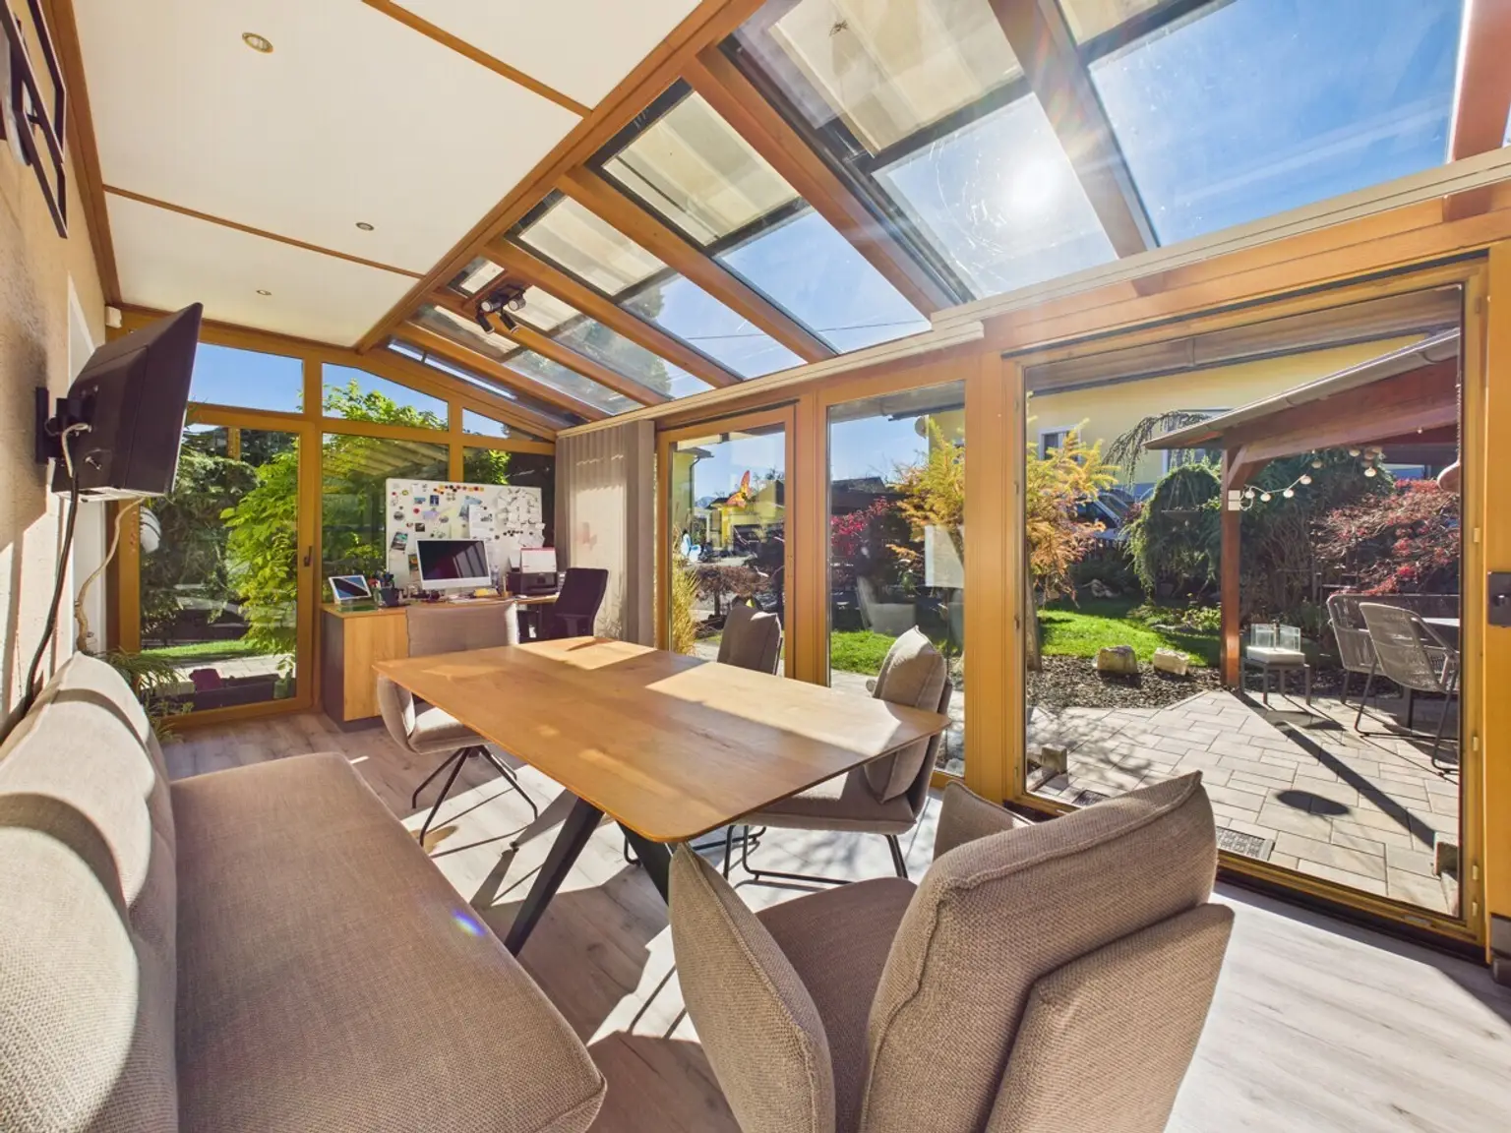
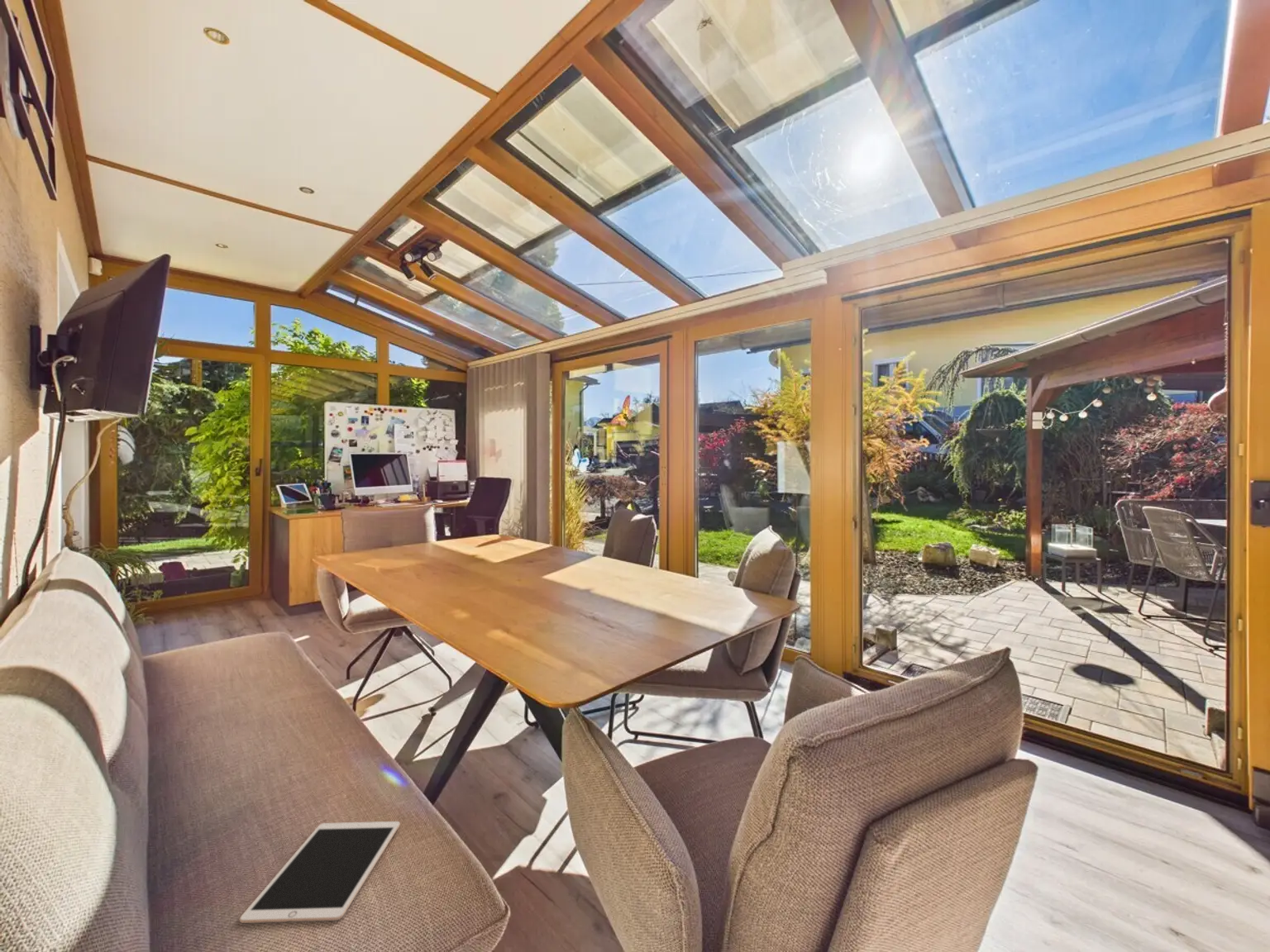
+ tablet (329, 866)
